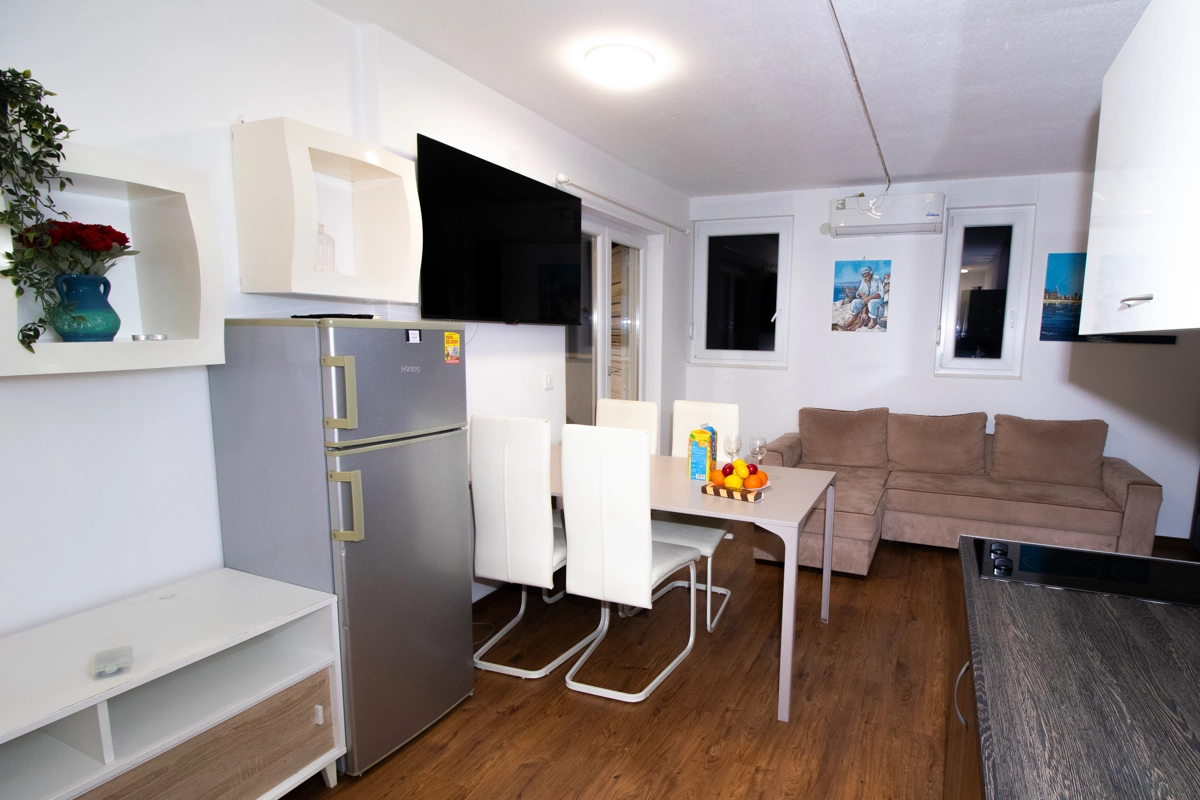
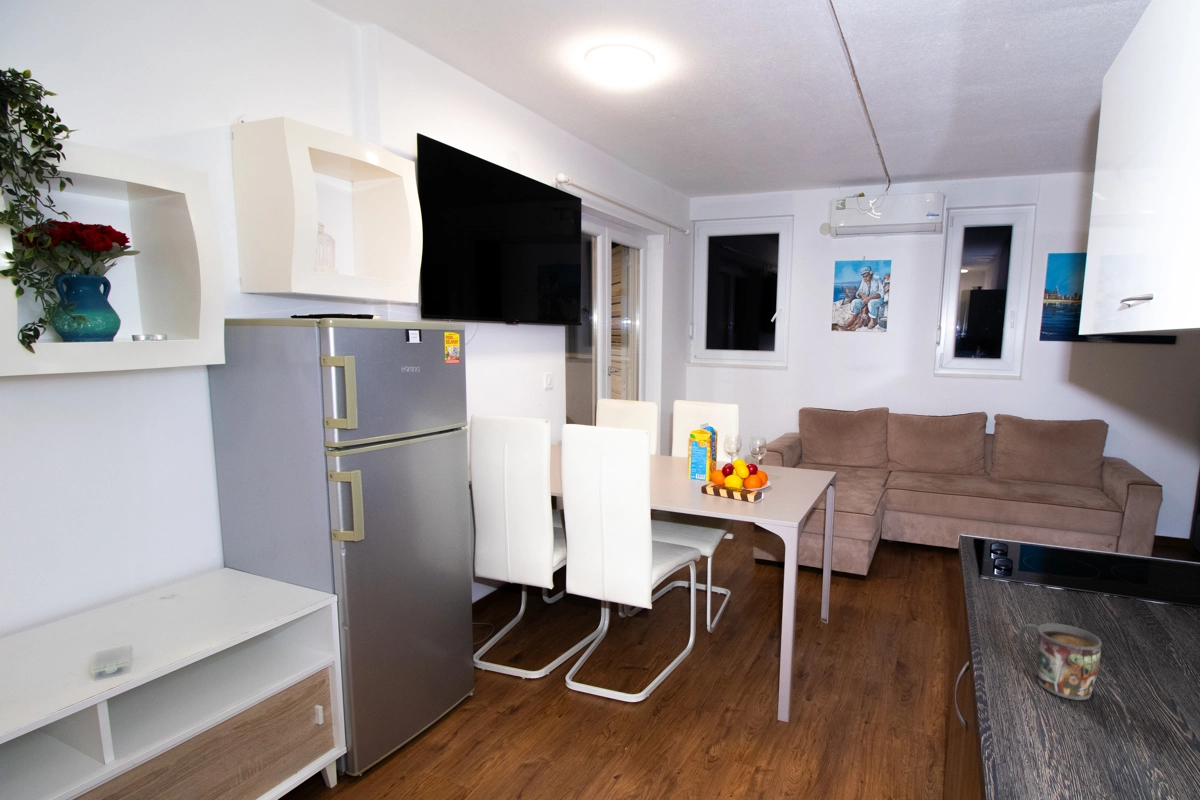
+ mug (1054, 656)
